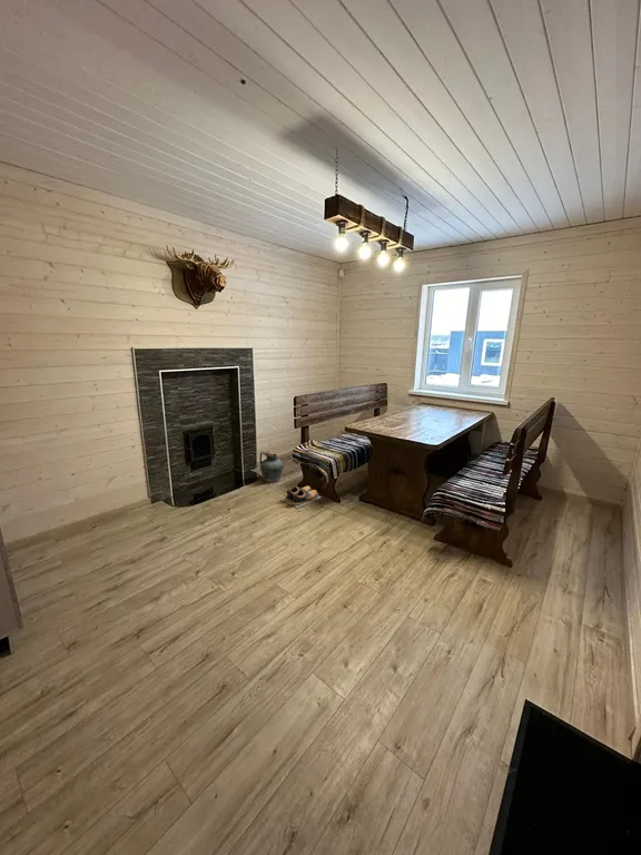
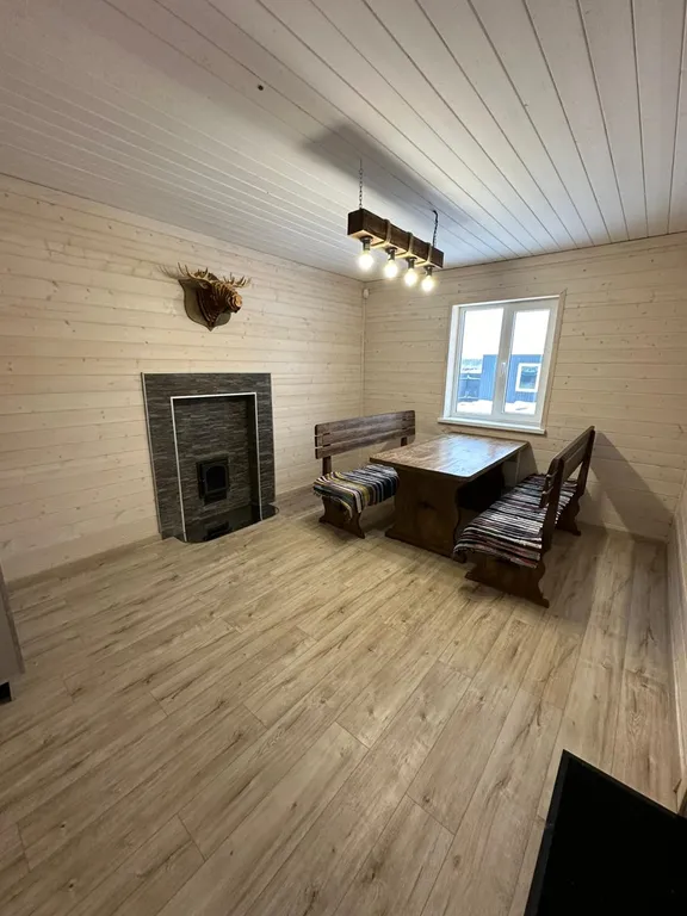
- shoes (300, 492)
- ceramic jug (272, 465)
